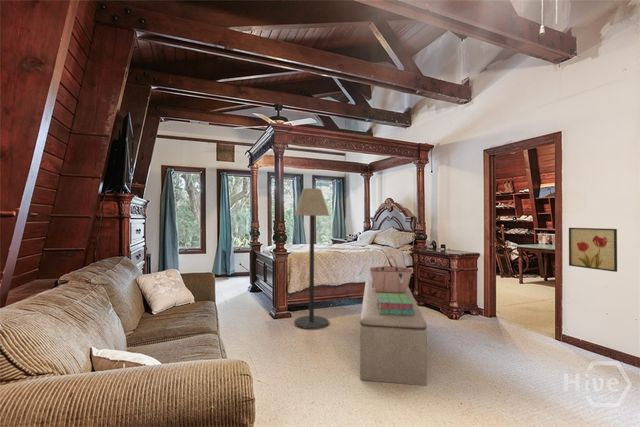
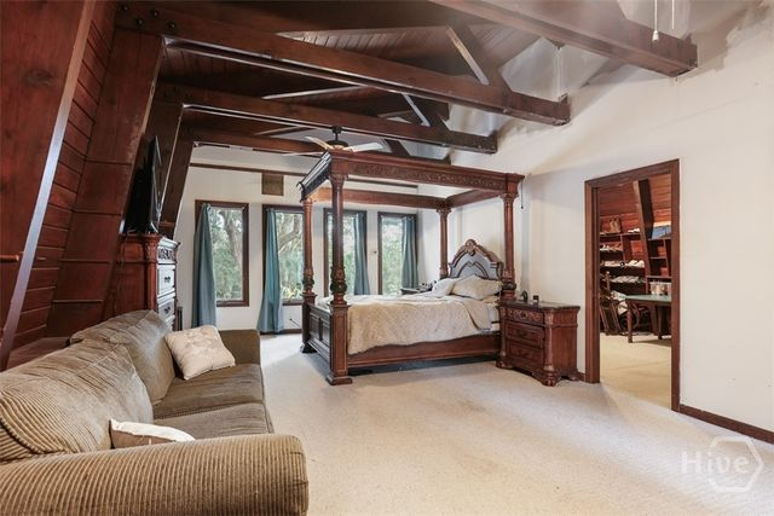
- wall art (592, 248)
- floor lamp (311, 255)
- stack of books (394, 303)
- bench (388, 318)
- tote bag (390, 273)
